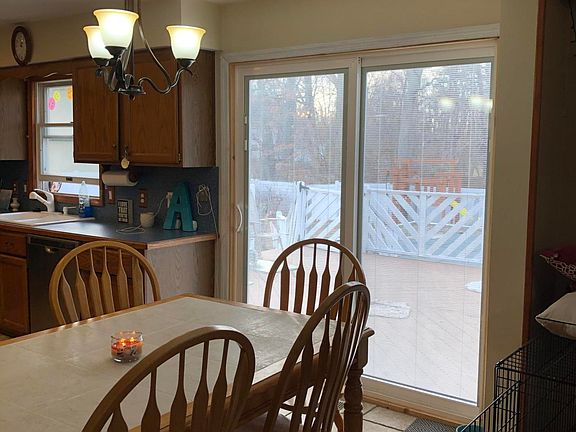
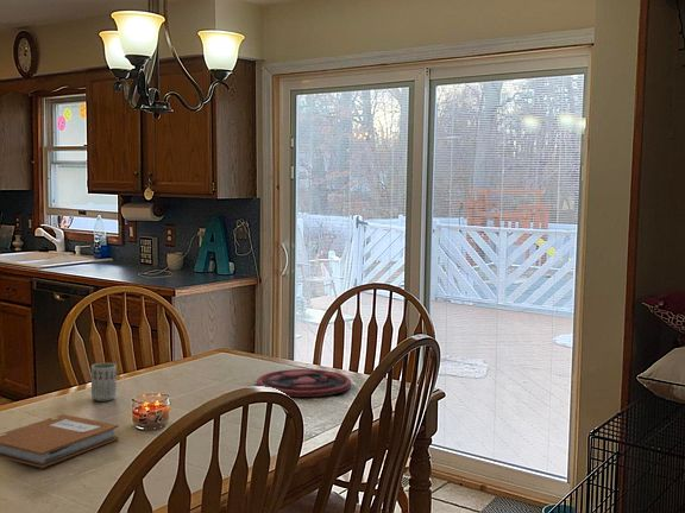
+ notebook (54, 437)
+ plate (303, 381)
+ cup (103, 381)
